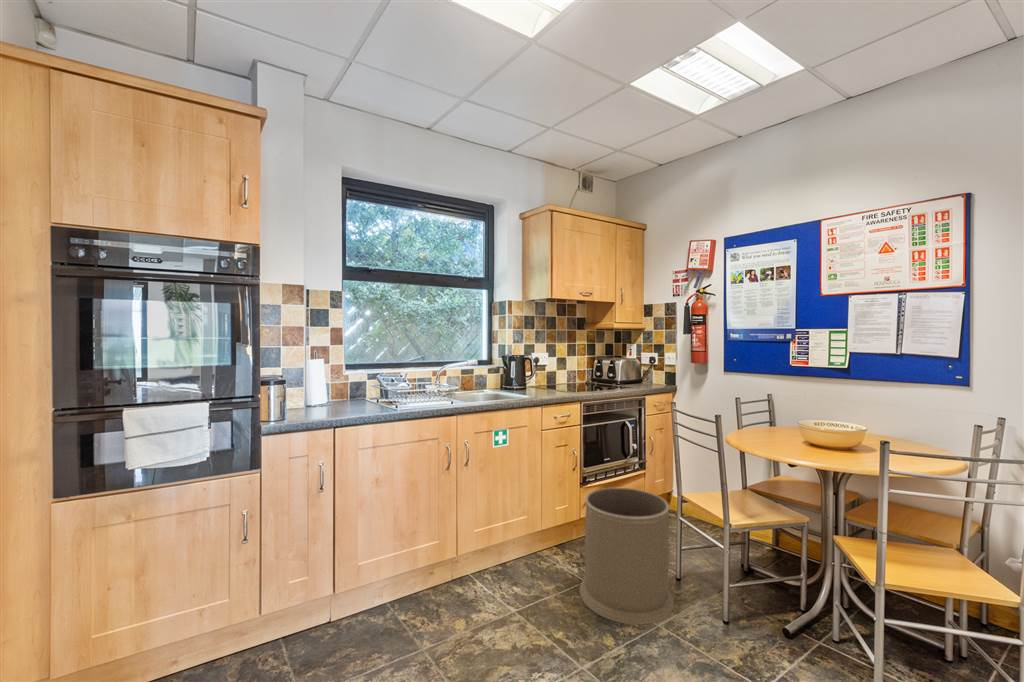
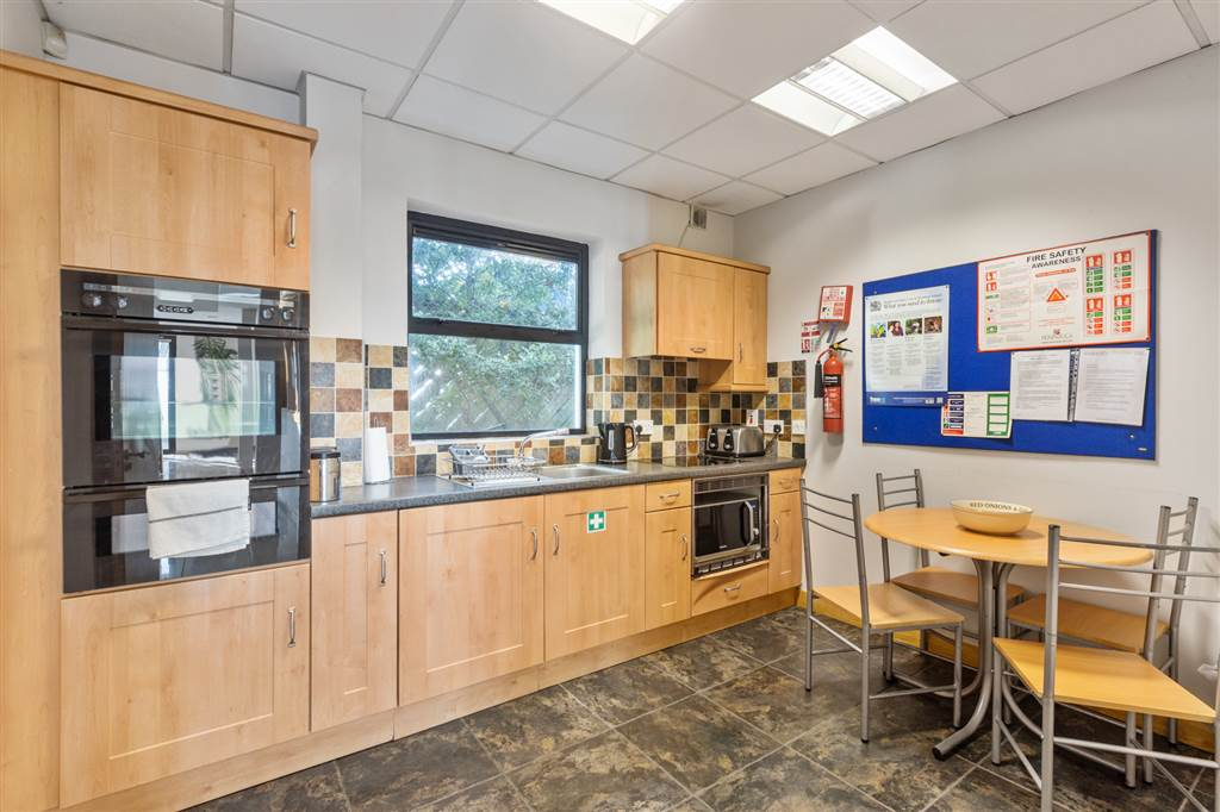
- trash can (625, 548)
